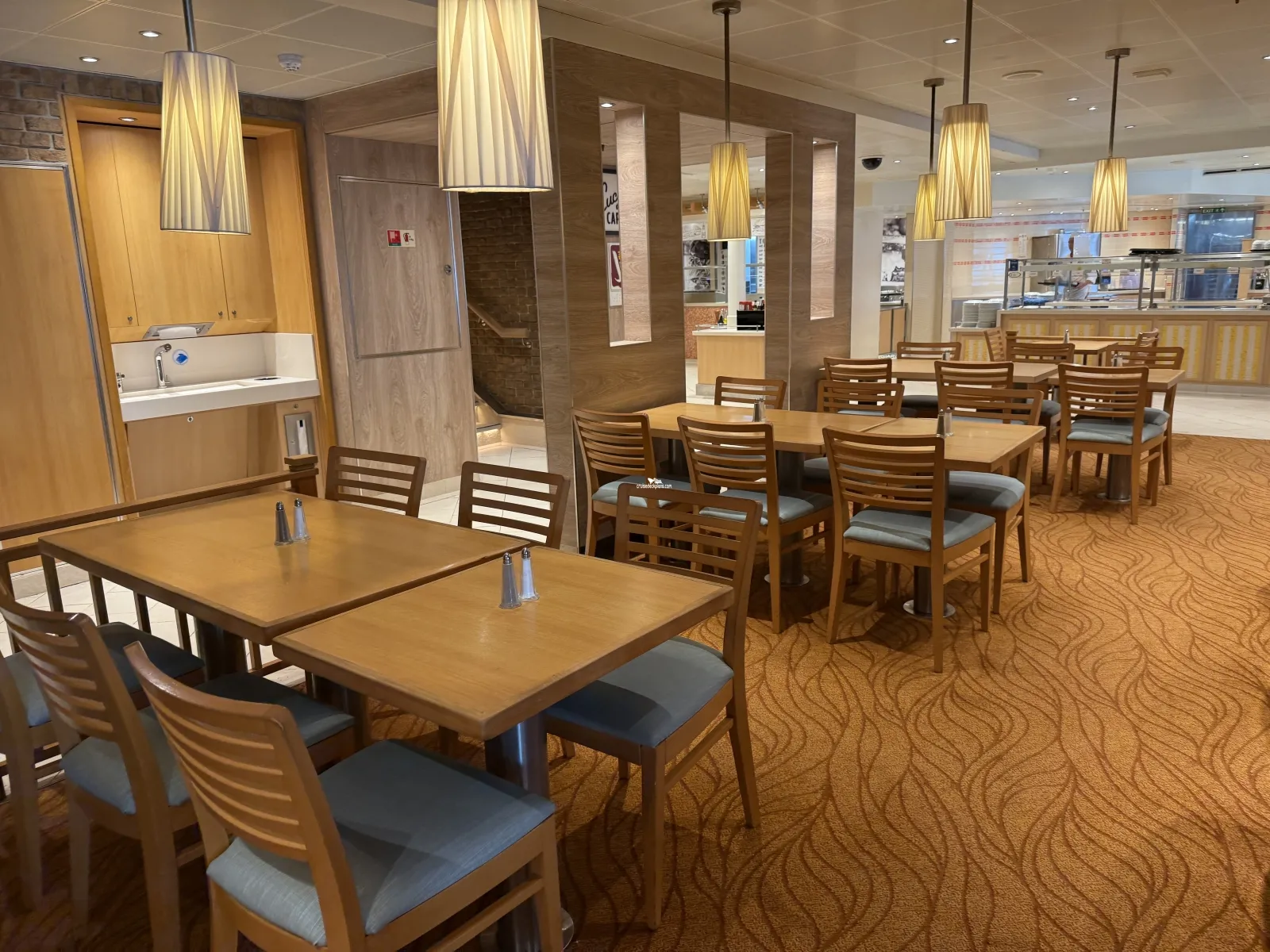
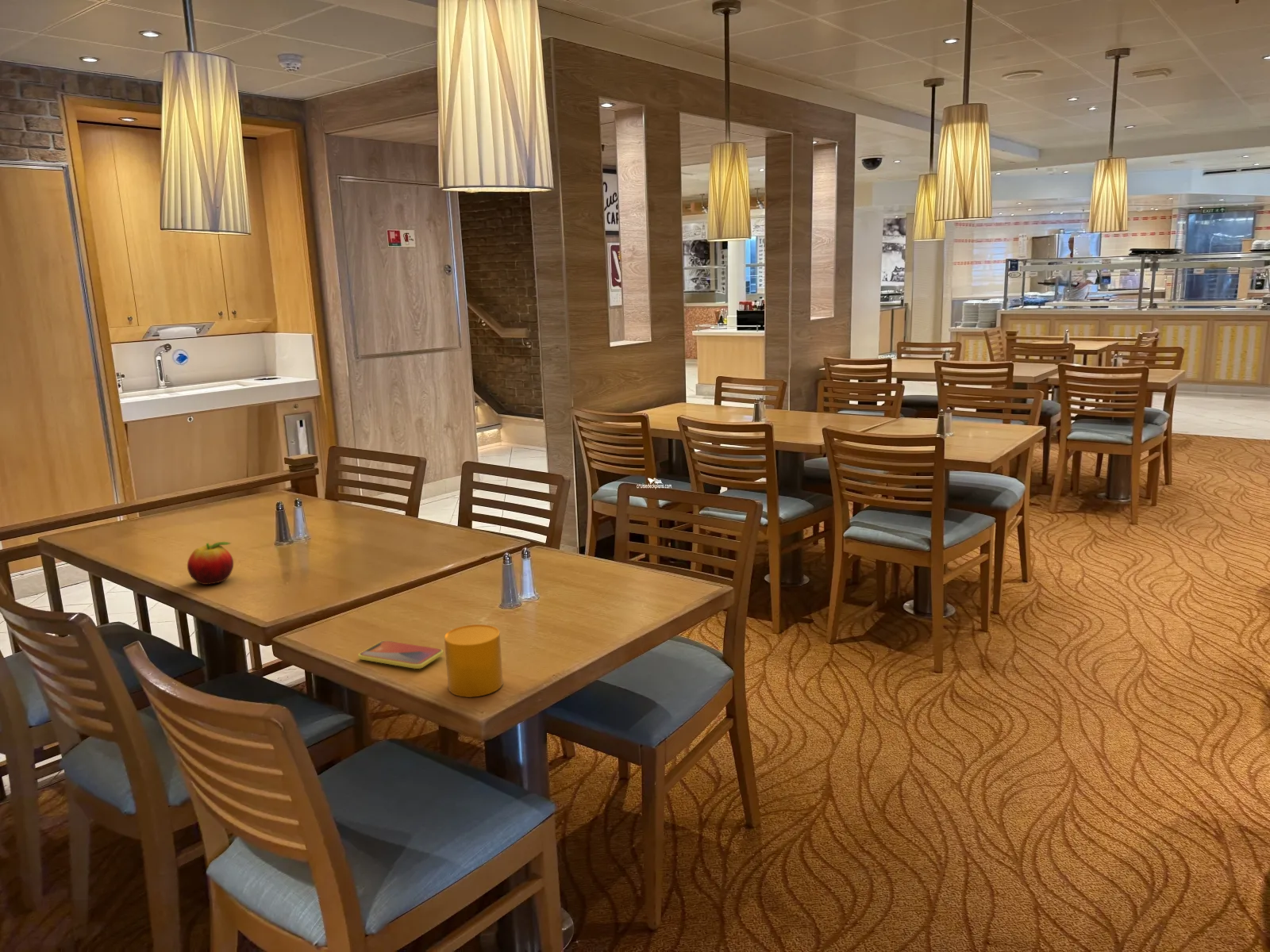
+ smartphone (401, 654)
+ fruit (210, 562)
+ cup (474, 659)
